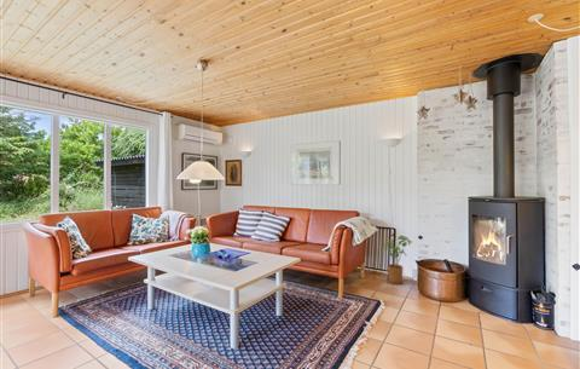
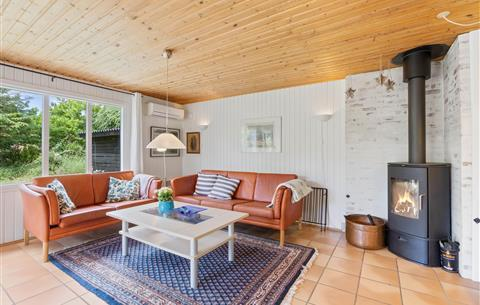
- house plant (395, 259)
